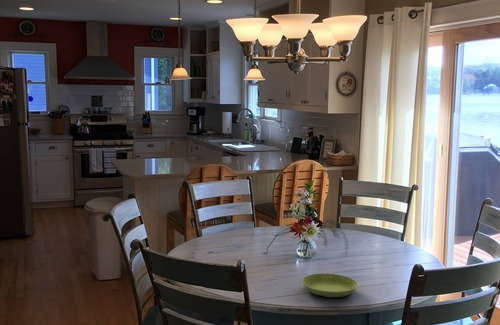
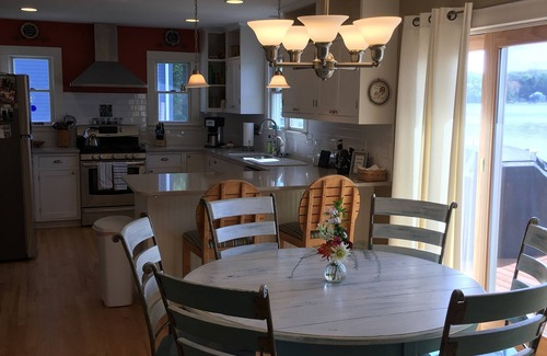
- saucer (329, 286)
